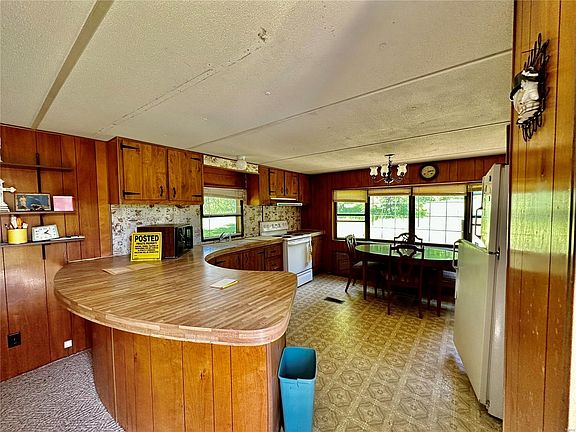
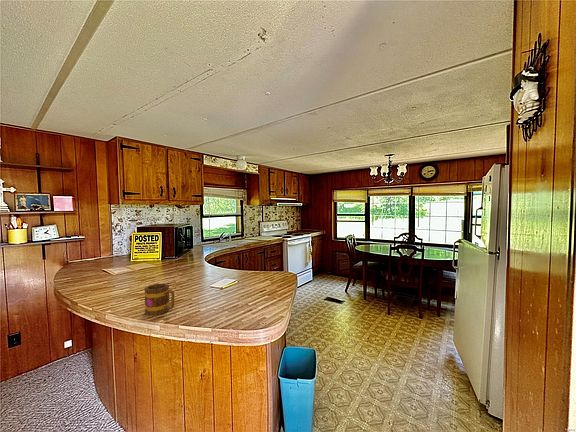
+ mug (161, 299)
